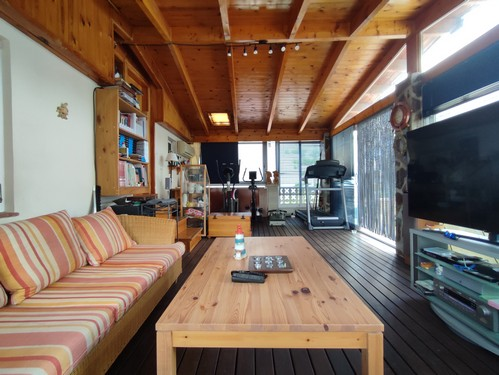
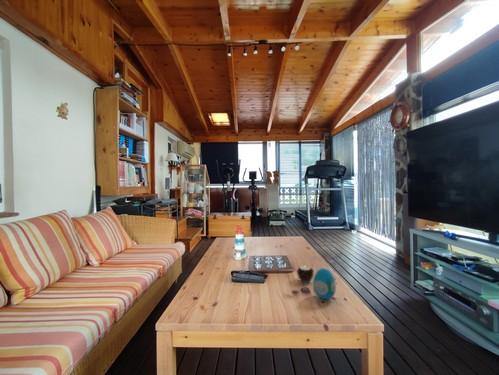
+ decorative egg (324, 283)
+ candle (305, 273)
